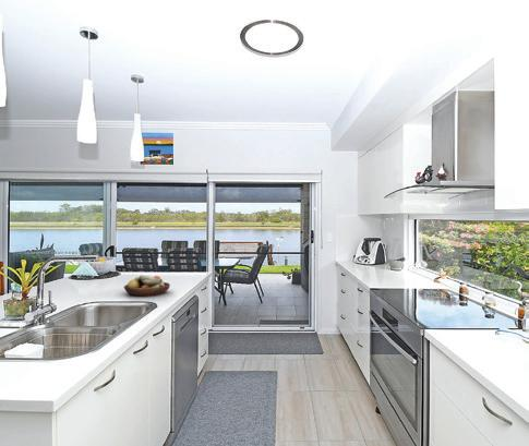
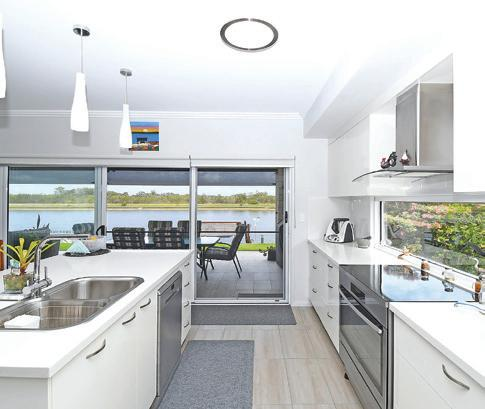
- fruit bowl (147, 282)
